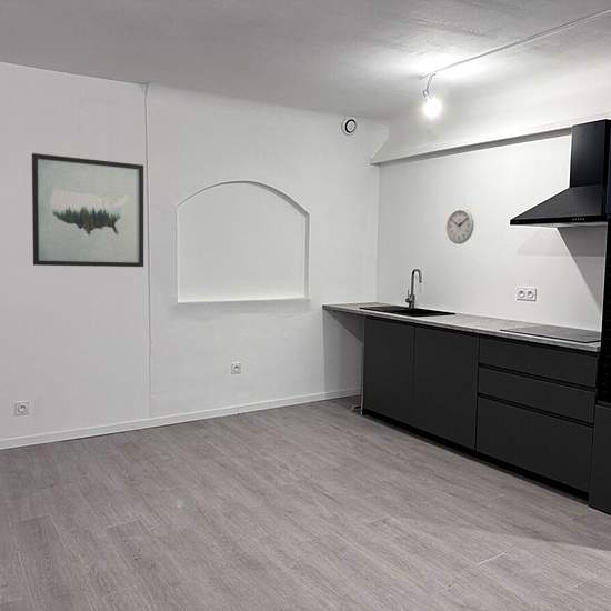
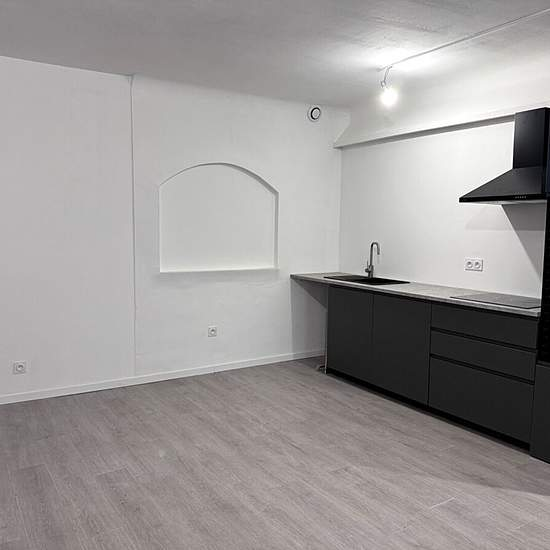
- wall art (90, 212)
- wall clock (459, 226)
